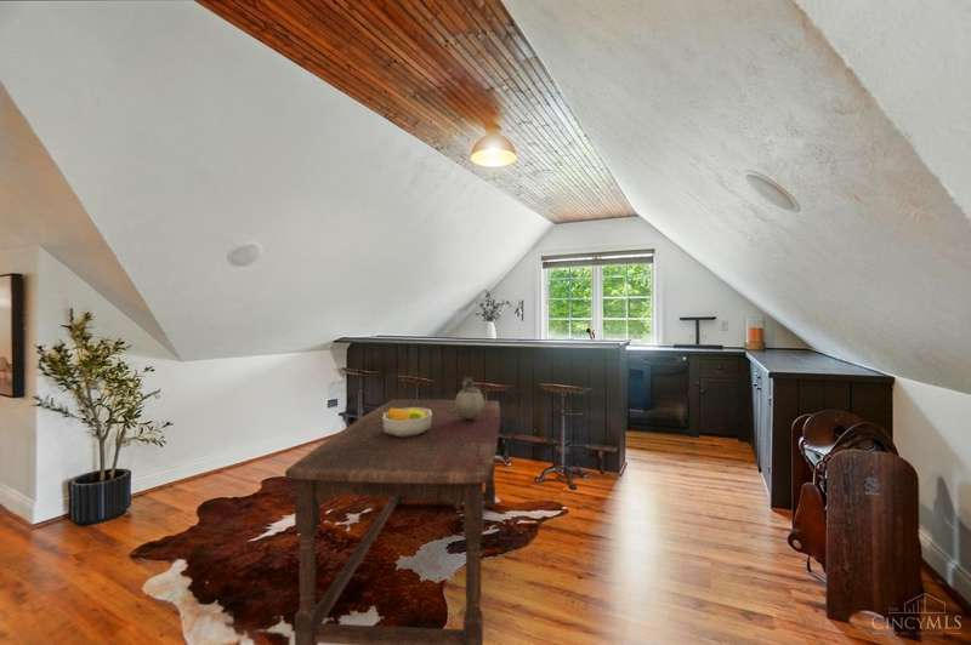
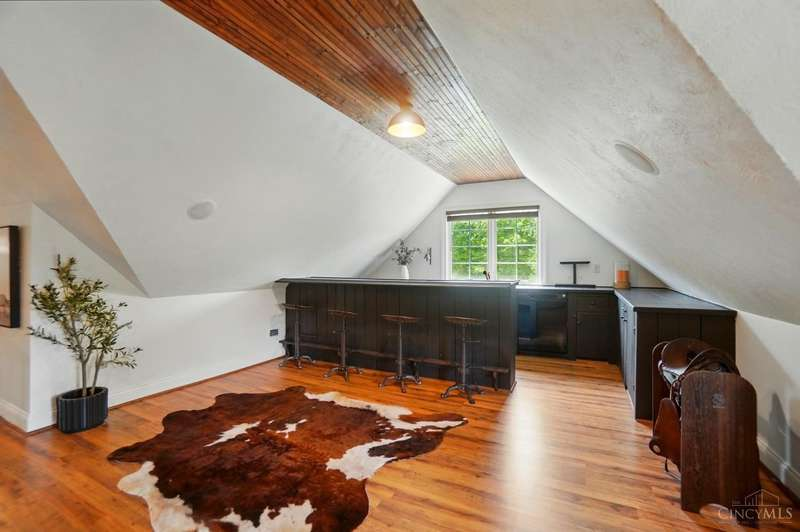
- vase (469, 398)
- dining table (424, 490)
- fruit bowl (407, 417)
